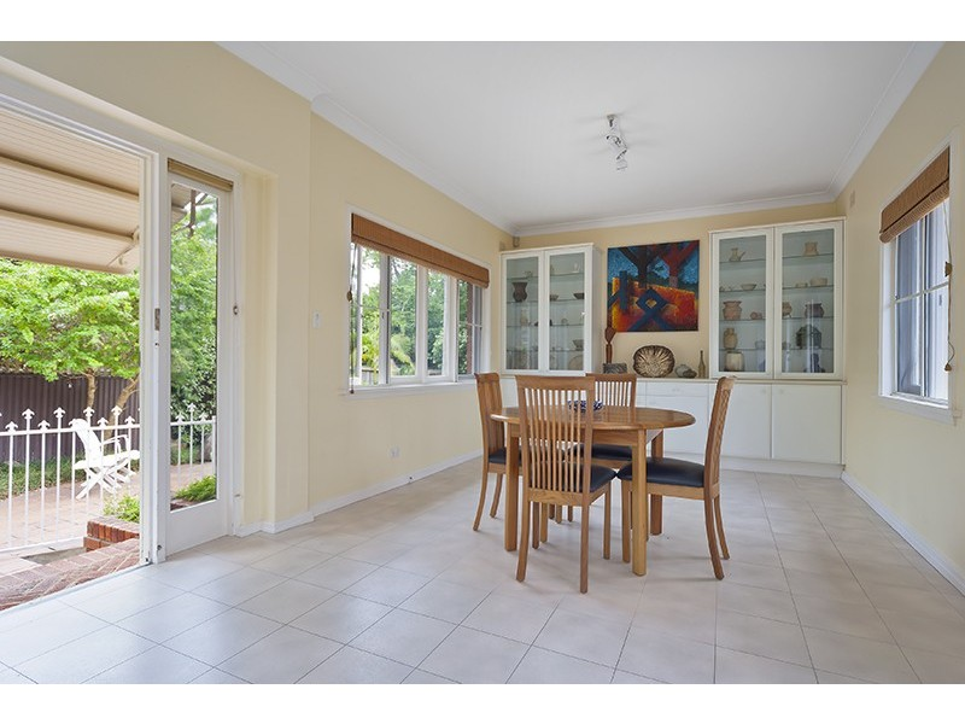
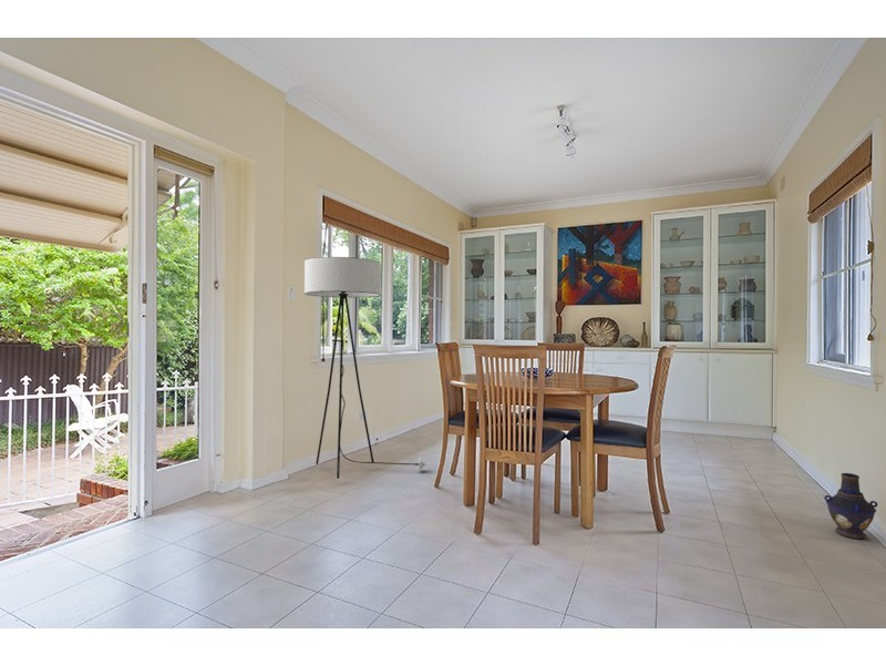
+ vase (849, 504)
+ floor lamp (357, 368)
